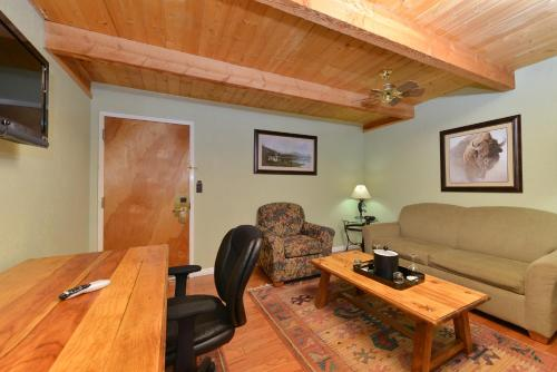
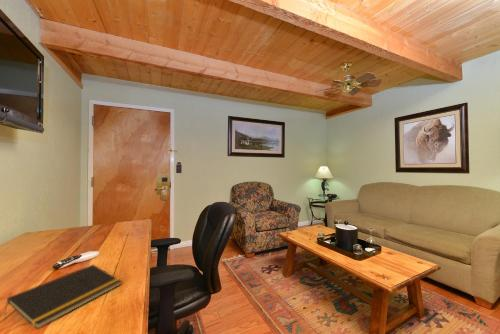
+ notepad (70, 290)
